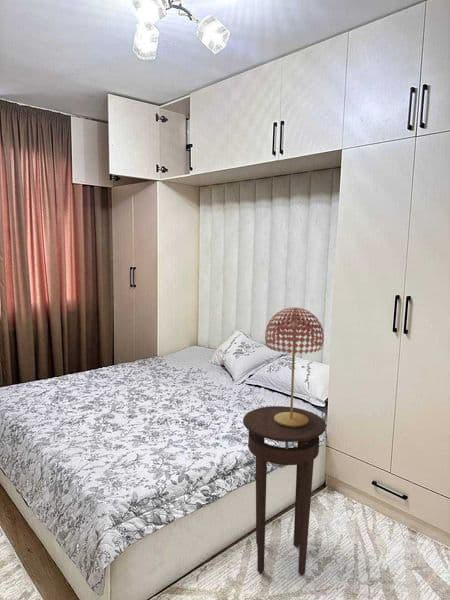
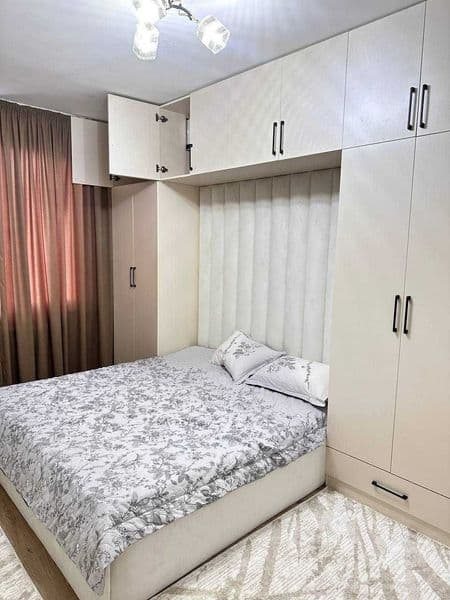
- table lamp (293, 364)
- stool (296, 490)
